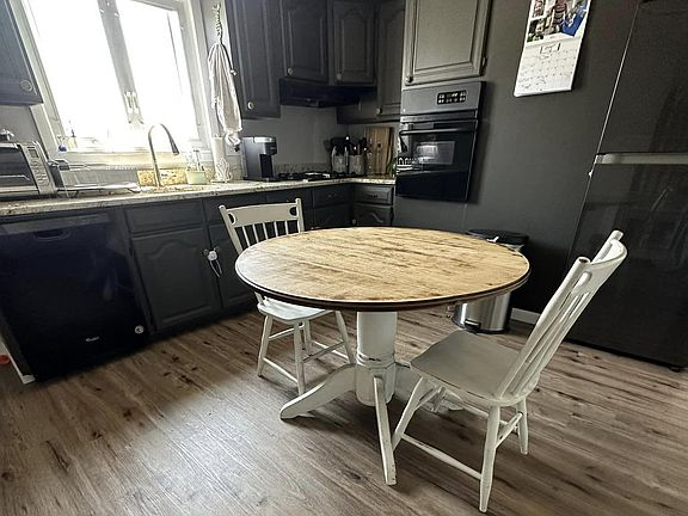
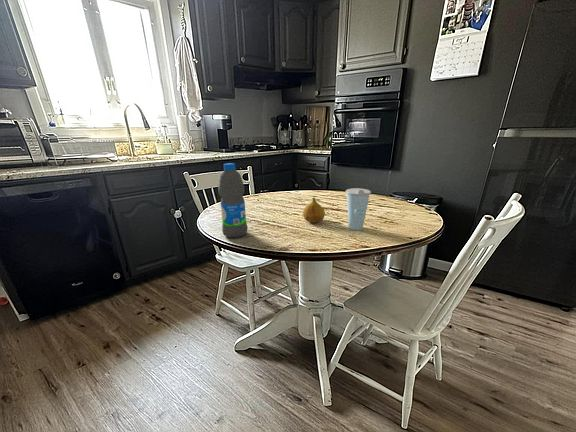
+ water bottle (232, 200)
+ fruit (313, 209)
+ cup (356, 208)
